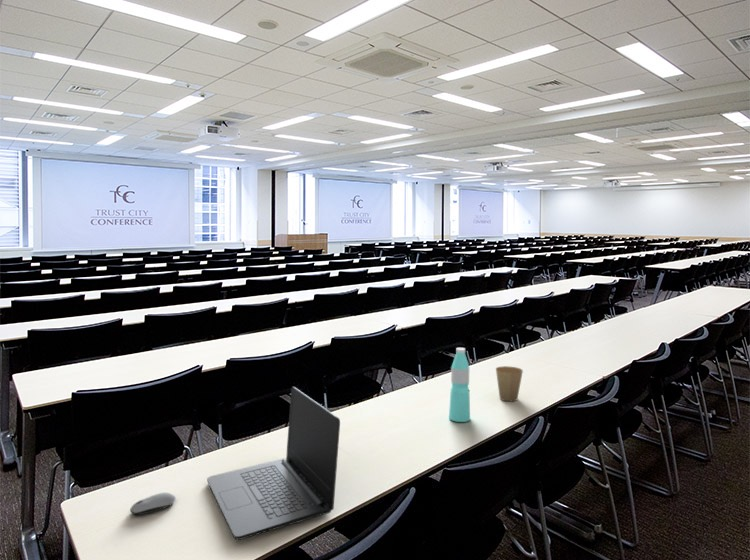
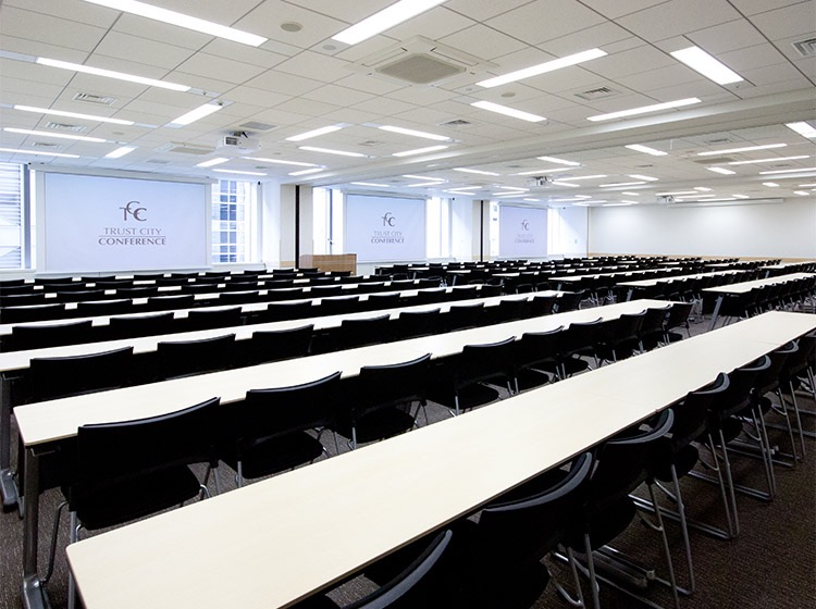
- water bottle (460, 383)
- computer mouse (153, 501)
- laptop (271, 461)
- paper cup (508, 384)
